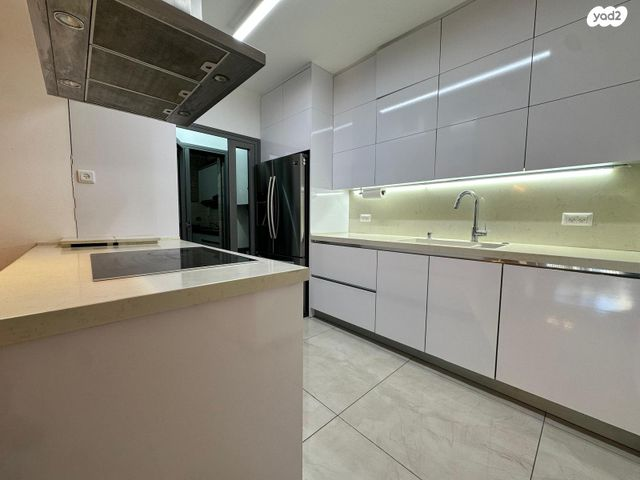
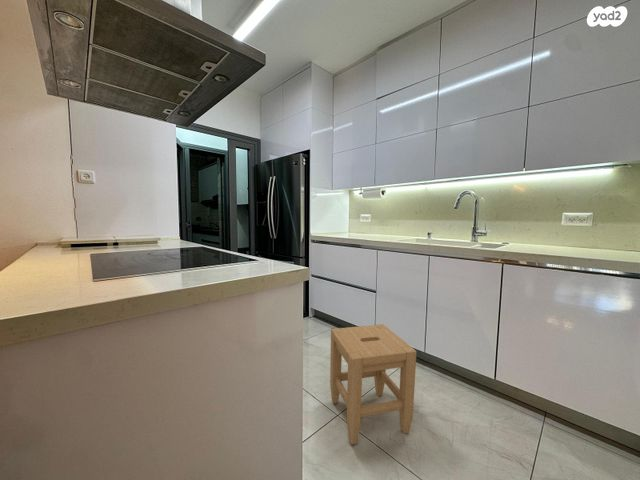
+ stool (368, 376)
